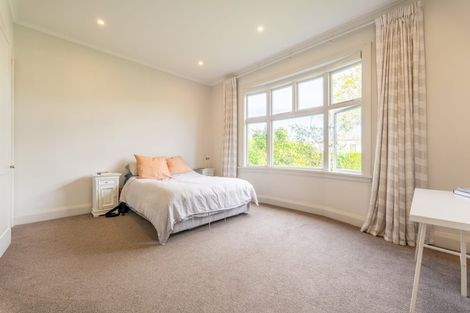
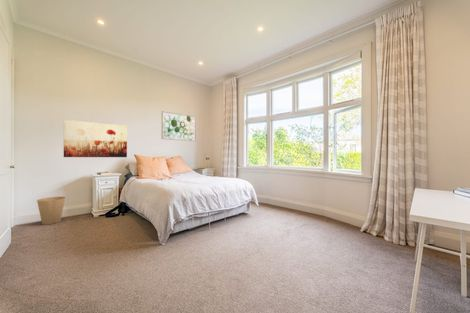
+ wall art (179, 127)
+ wall art (98, 140)
+ trash can (51, 210)
